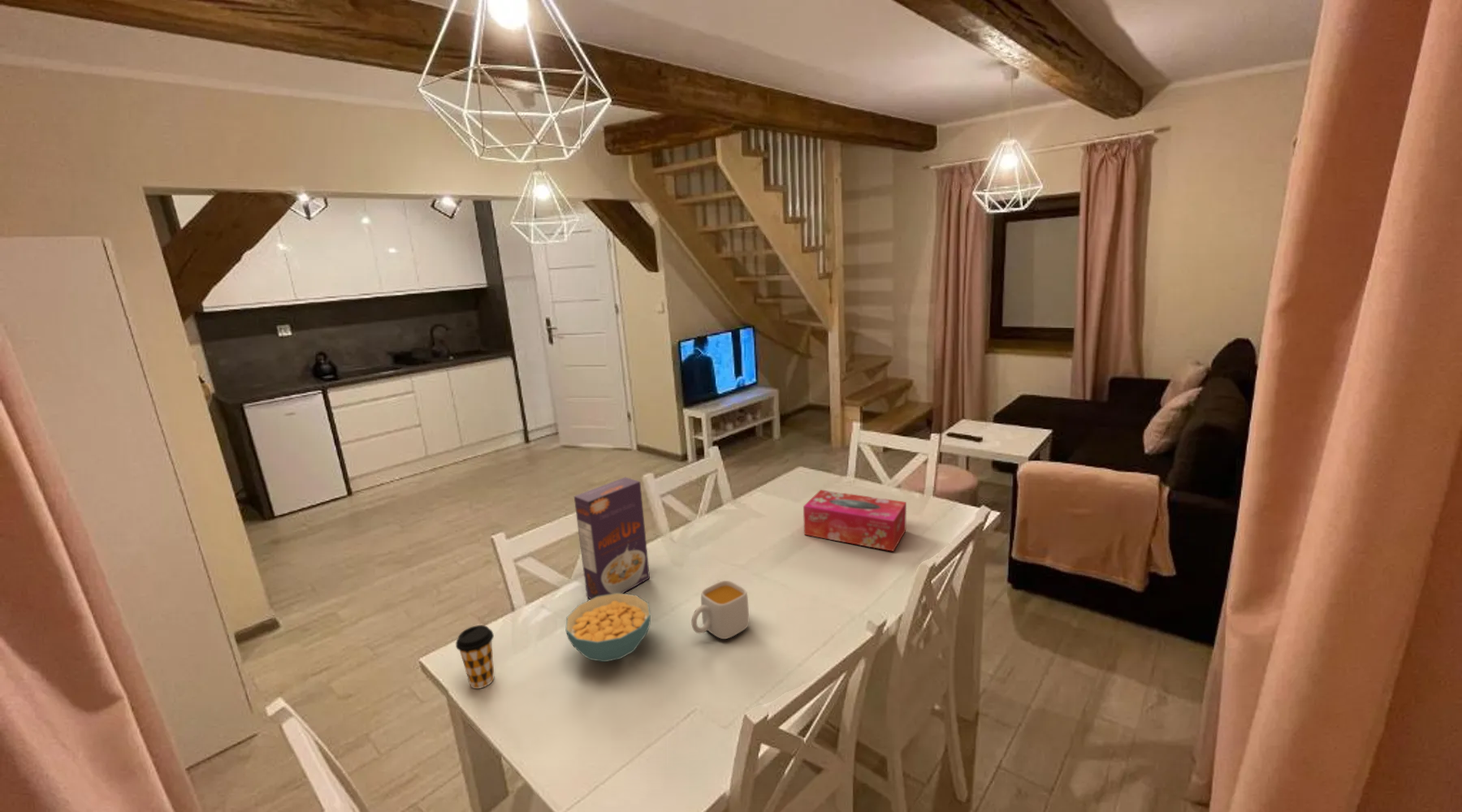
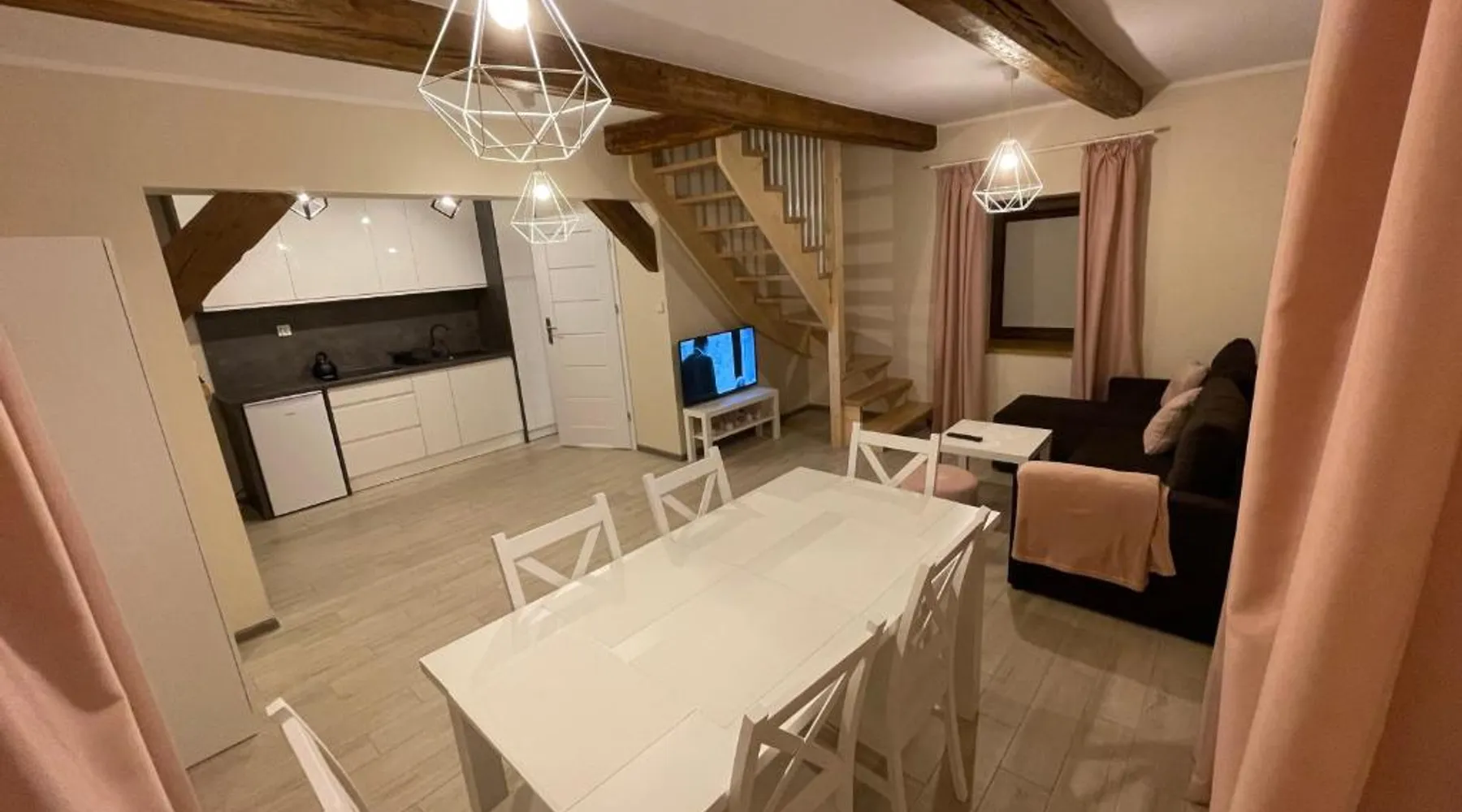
- cereal bowl (610, 633)
- coffee cup (478, 657)
- mug (716, 614)
- tissue box (854, 518)
- cereal box (613, 539)
